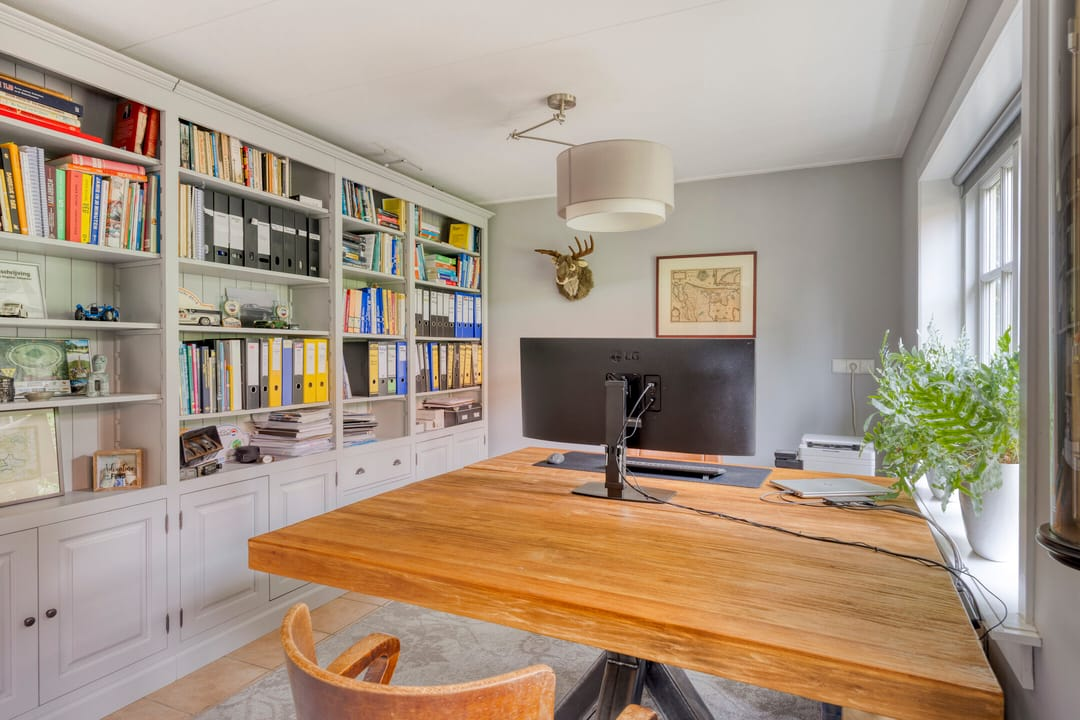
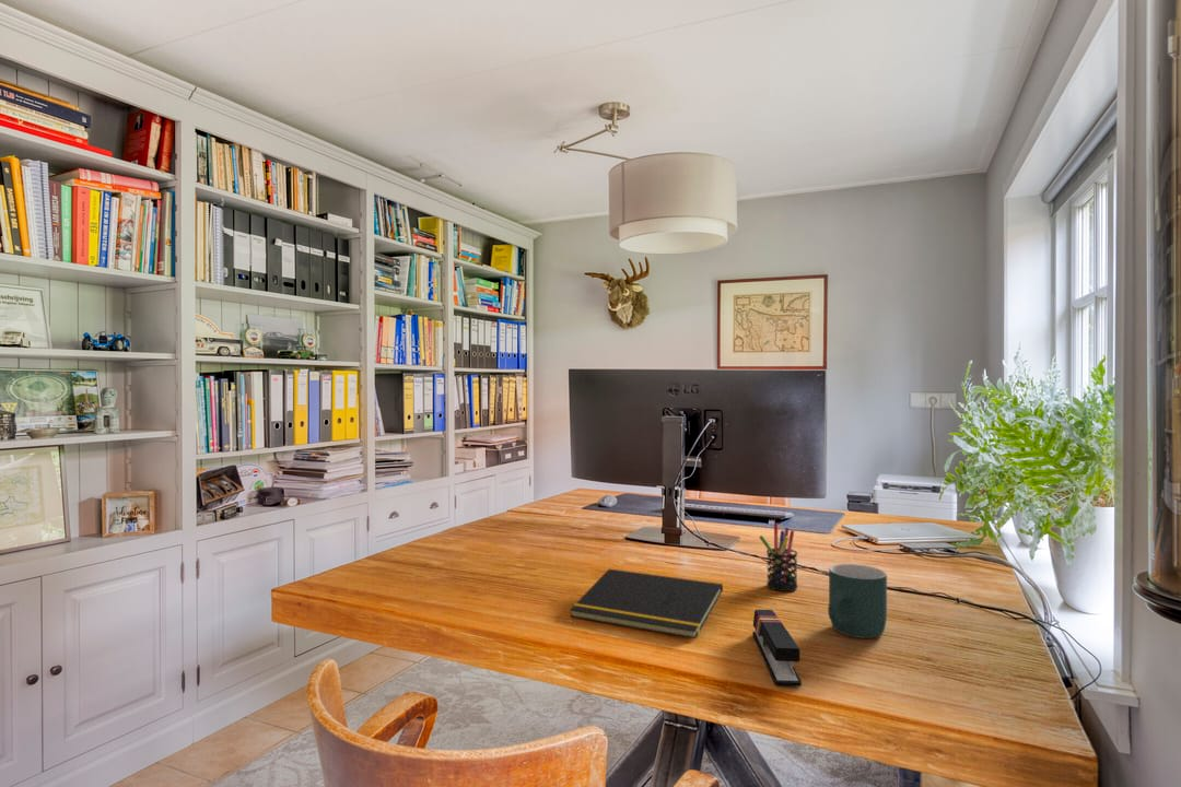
+ notepad (647, 599)
+ mug (856, 603)
+ pen holder (777, 555)
+ stapler (774, 641)
